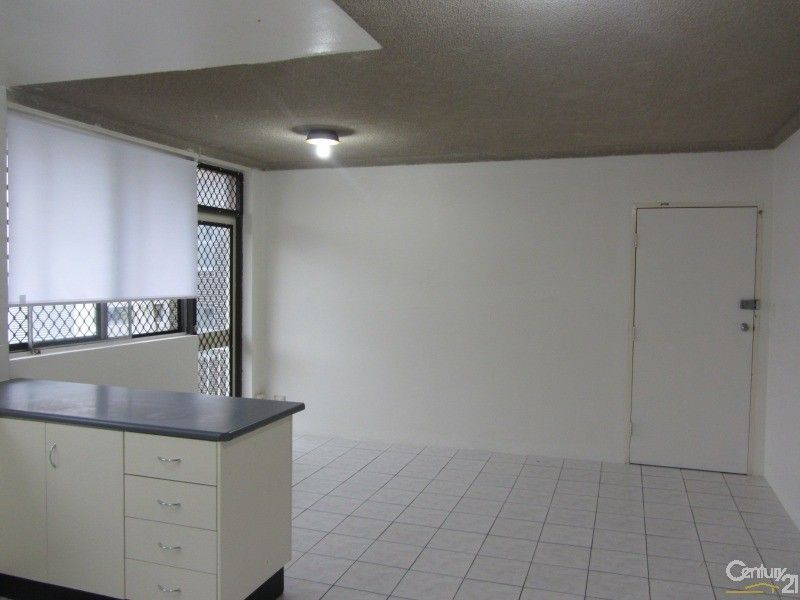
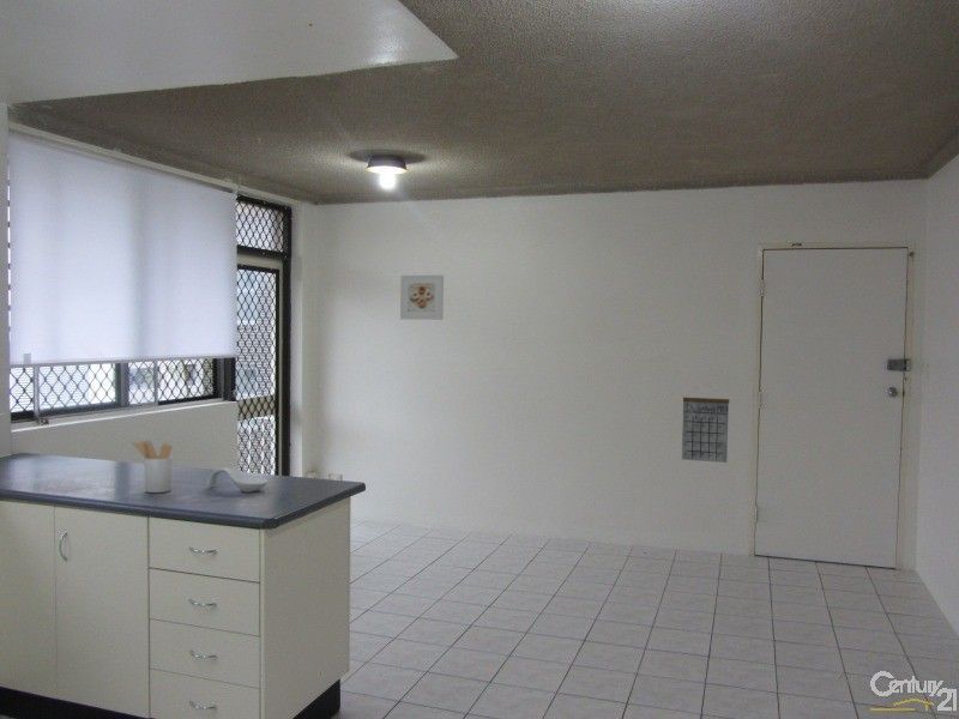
+ spoon rest (236, 478)
+ calendar (705, 422)
+ utensil holder (152, 465)
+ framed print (421, 297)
